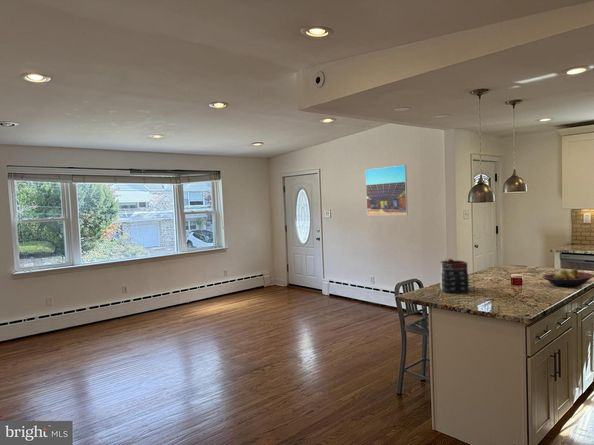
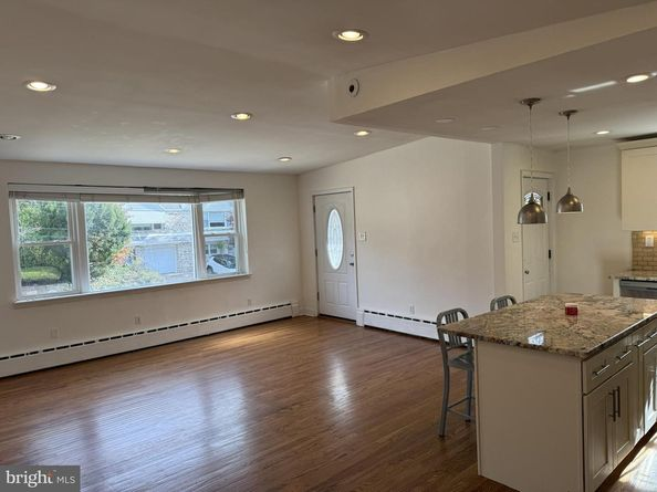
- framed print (385, 191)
- fruit bowl (568, 276)
- mug (452, 274)
